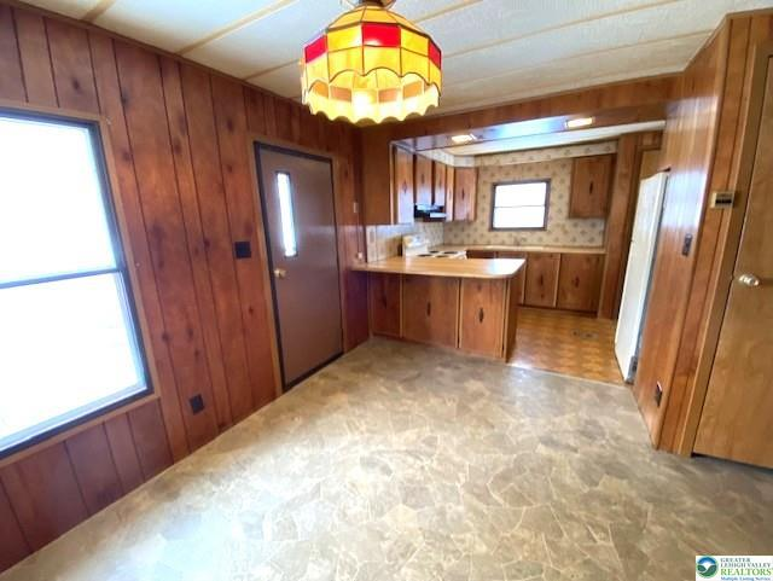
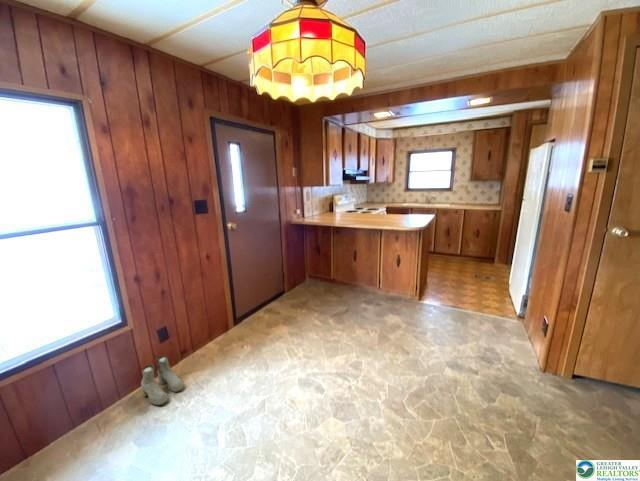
+ boots (161, 378)
